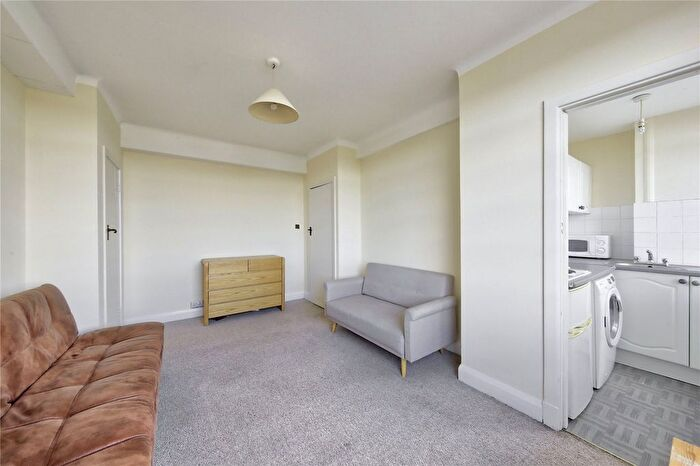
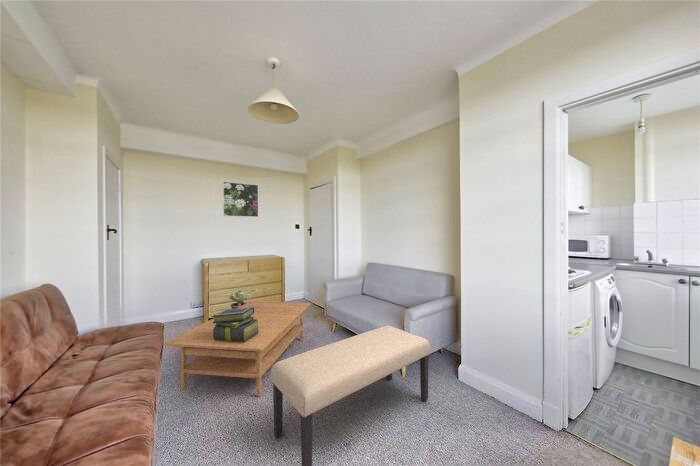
+ stack of books (235, 323)
+ coffee table (253, 339)
+ potted plant (240, 302)
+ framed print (241, 200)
+ bench (358, 381)
